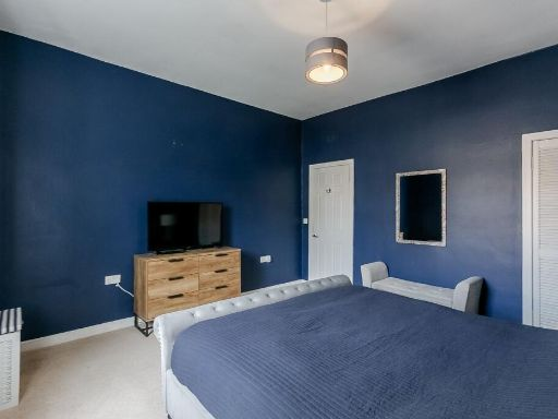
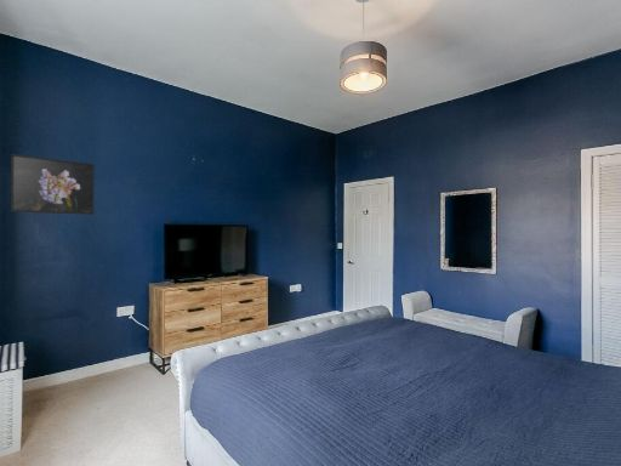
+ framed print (55, 186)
